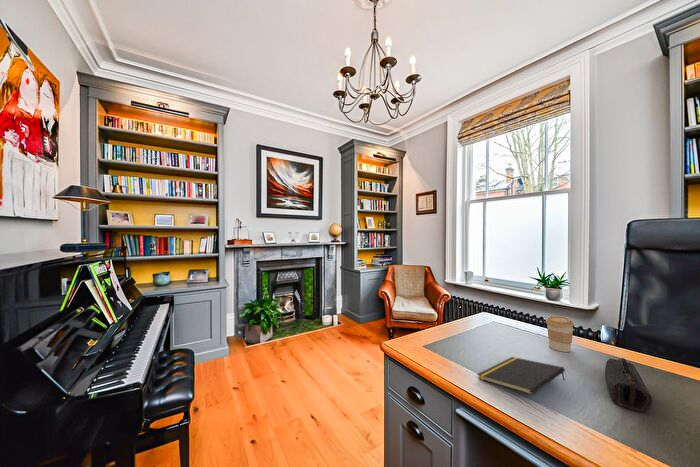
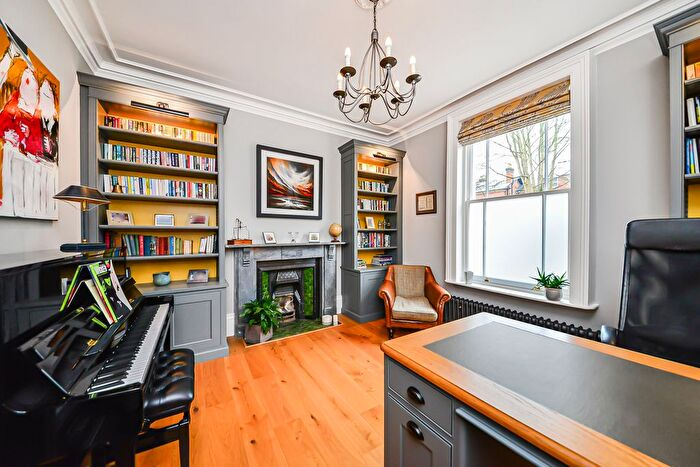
- coffee cup (559, 332)
- pencil case (625, 376)
- notepad (520, 372)
